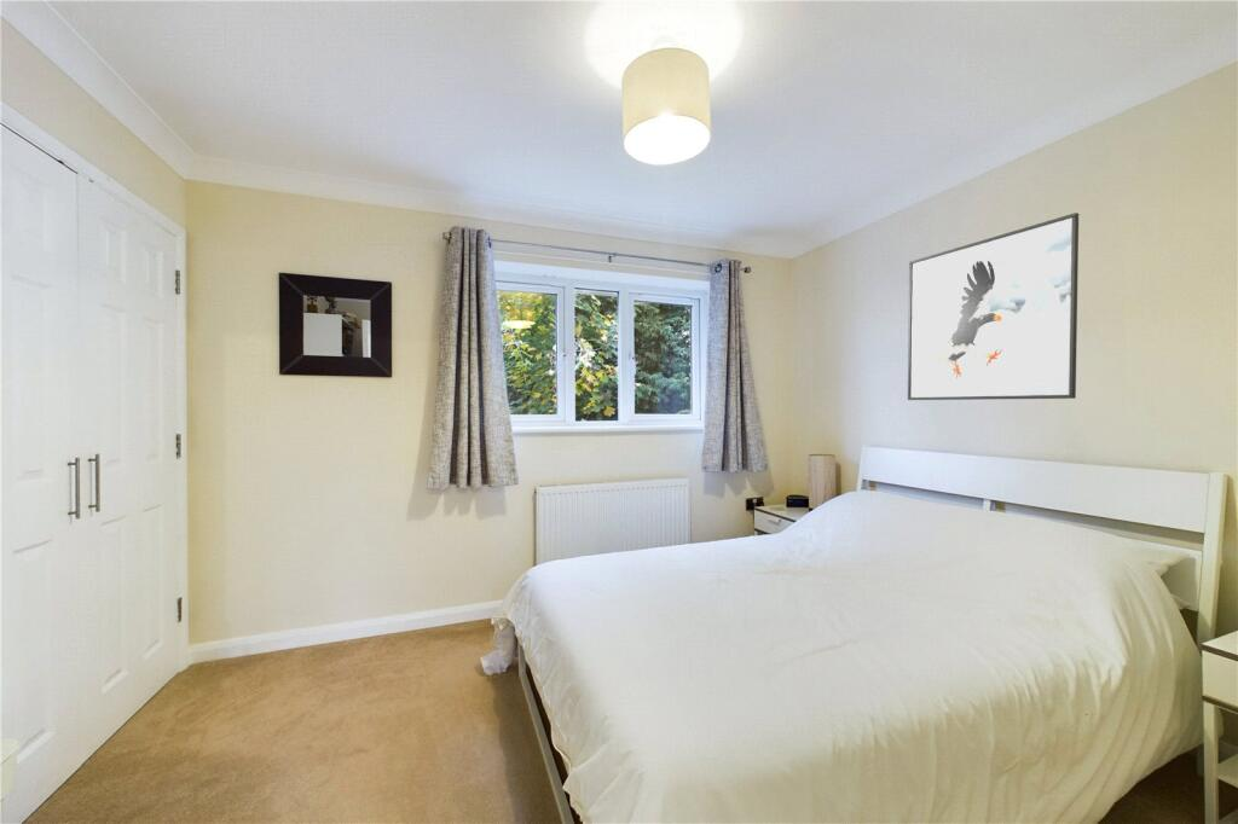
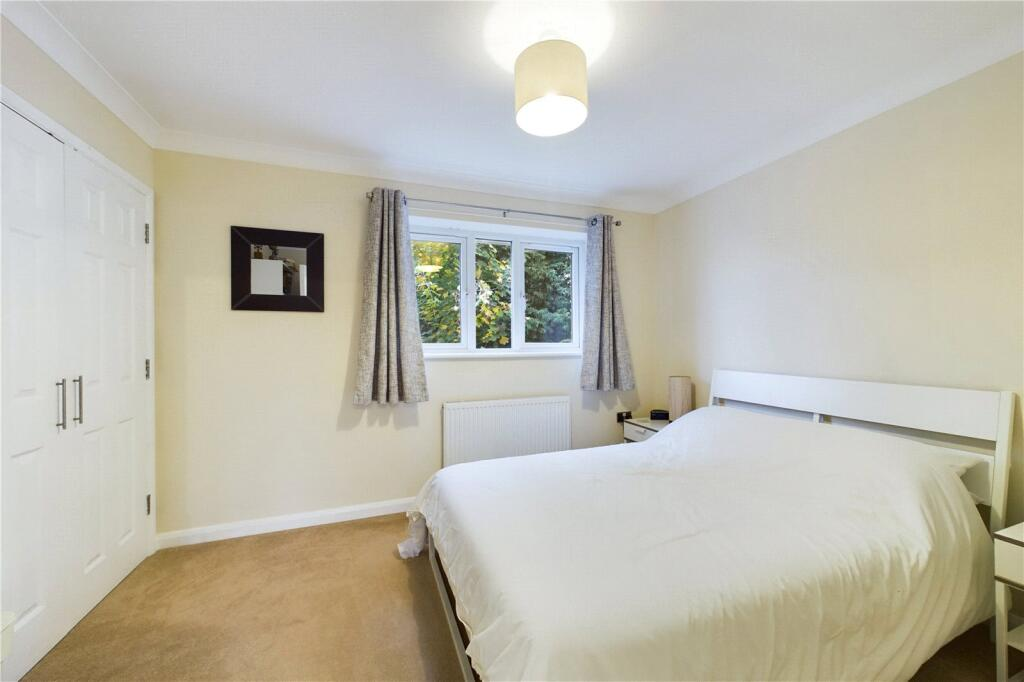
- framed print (980, 320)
